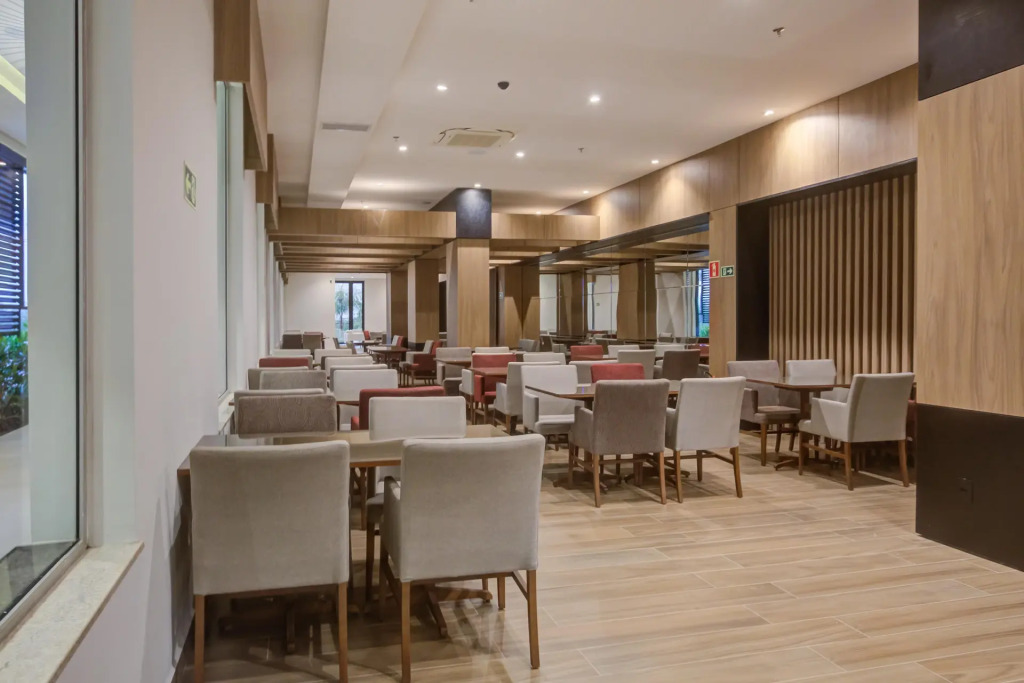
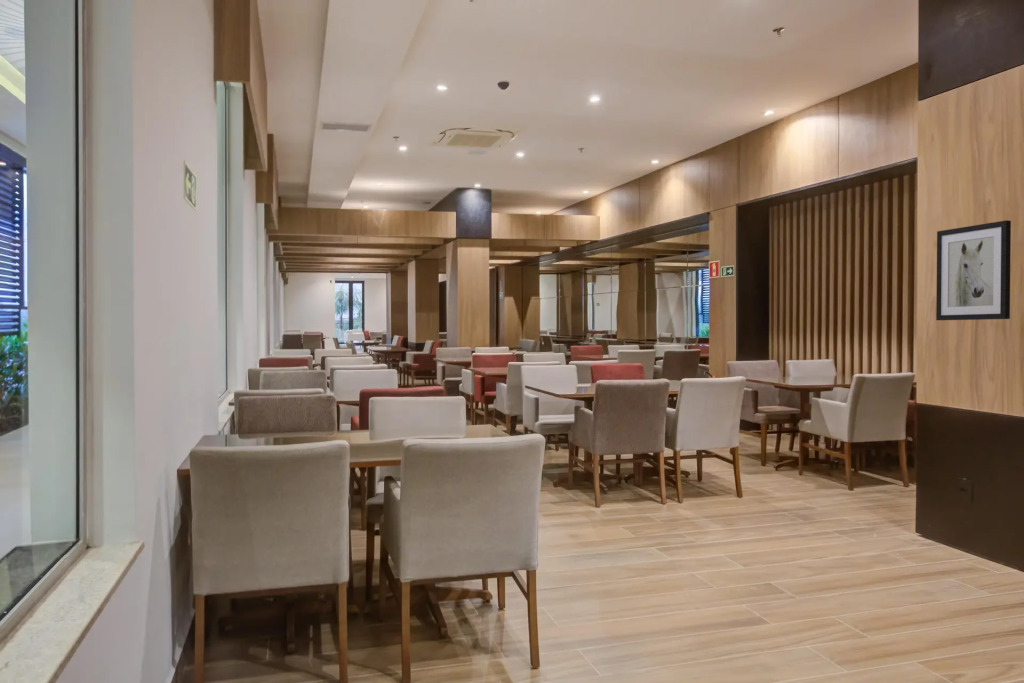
+ wall art (971, 273)
